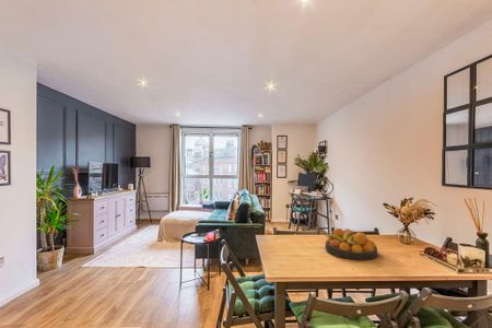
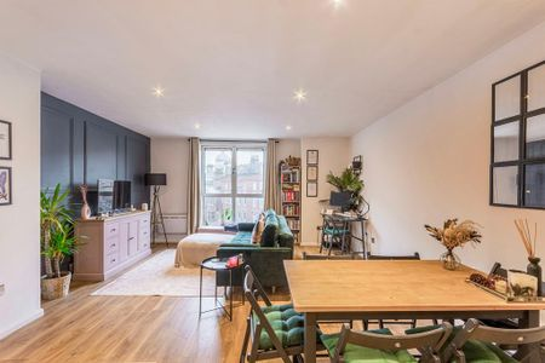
- fruit bowl (350, 241)
